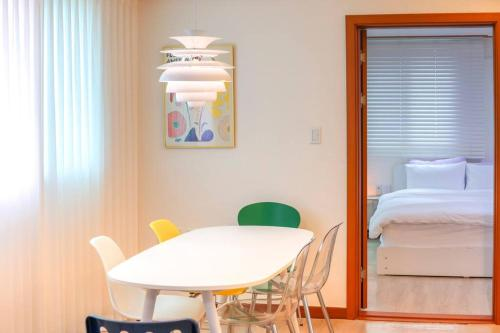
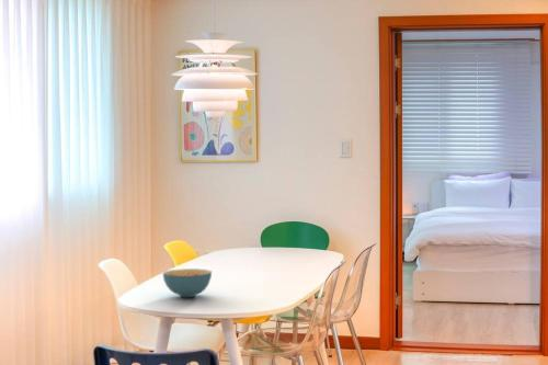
+ cereal bowl (187, 284)
